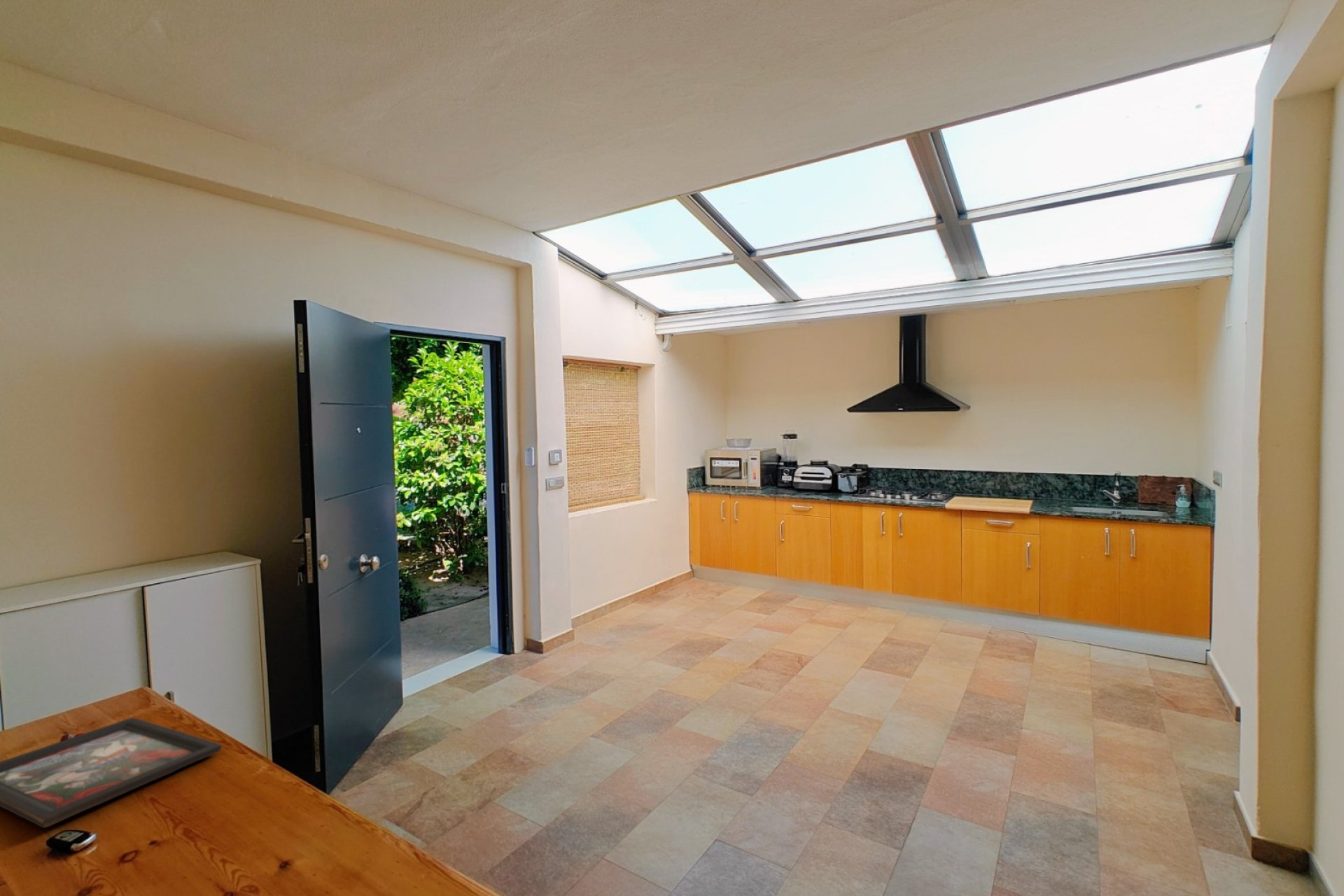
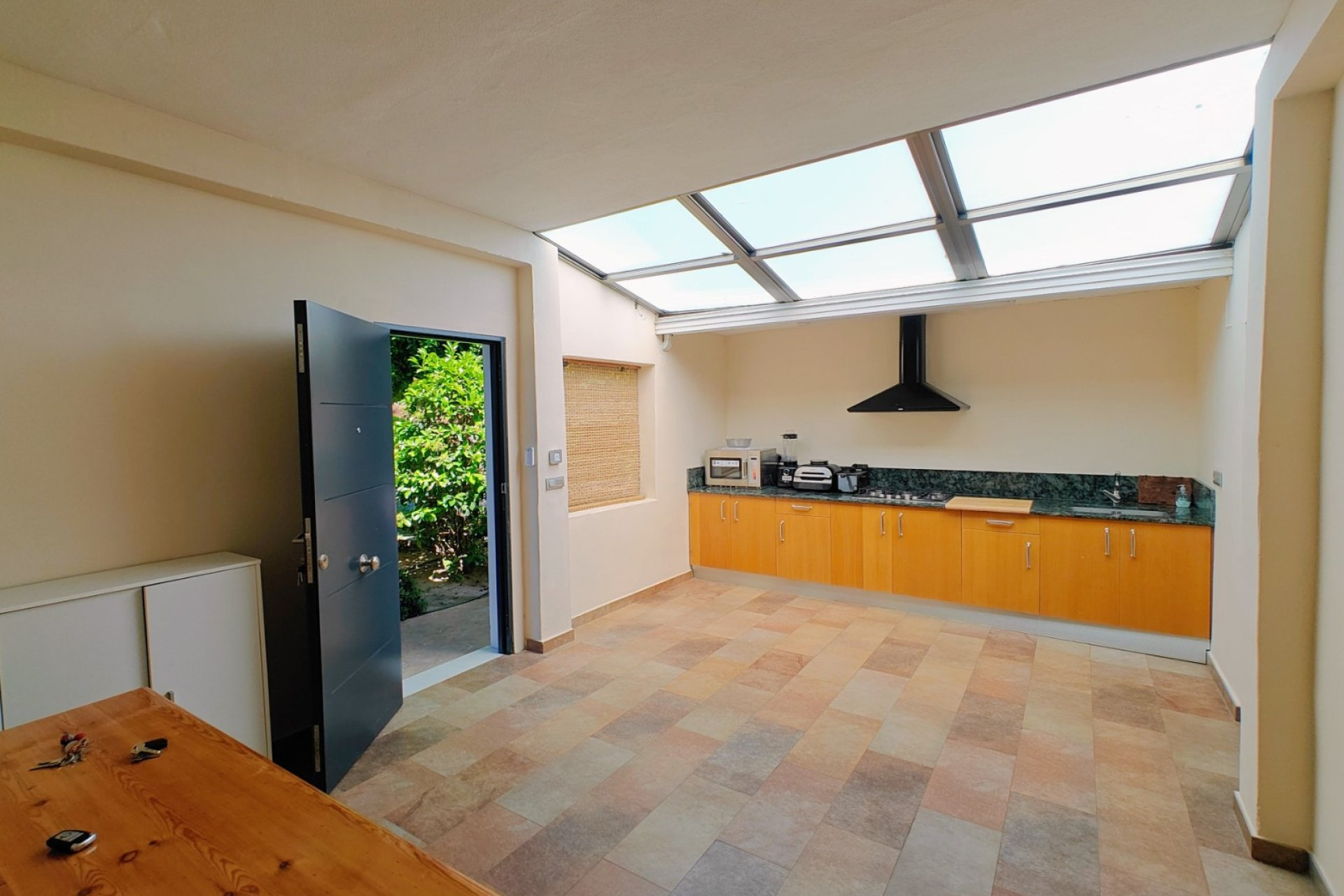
- decorative tray (94, 763)
